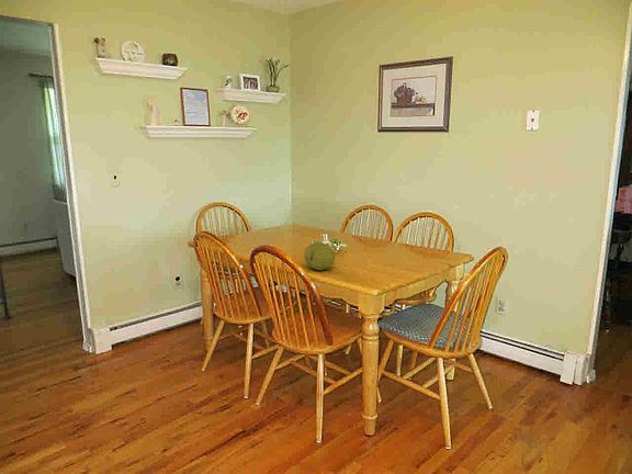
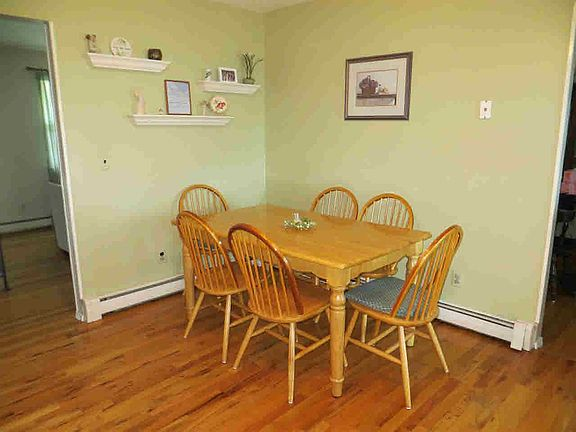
- fruit (319, 256)
